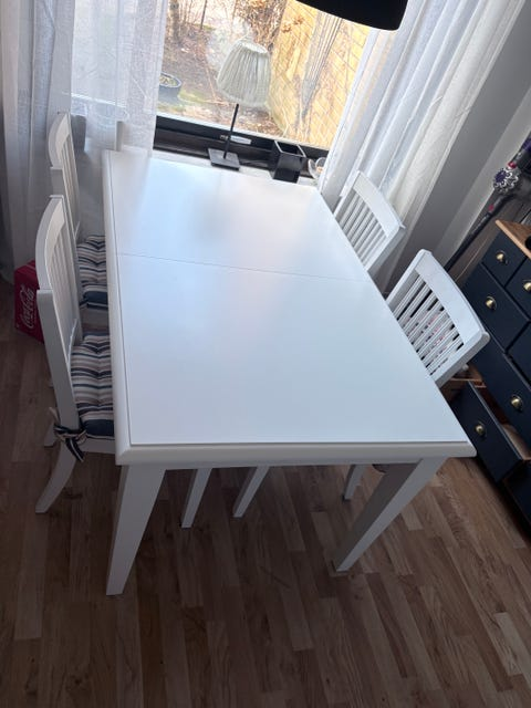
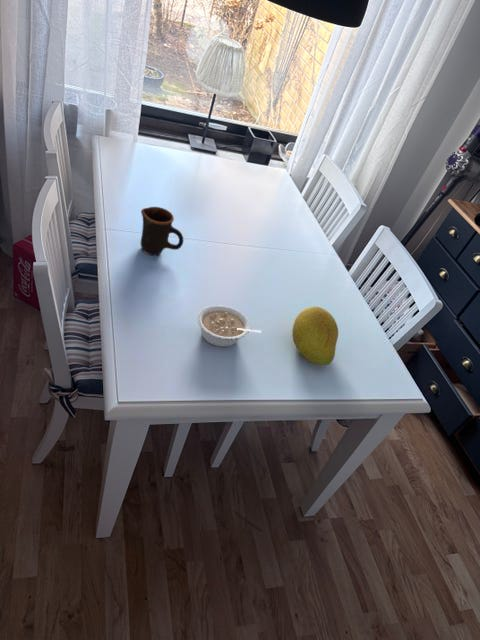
+ mug (161, 234)
+ legume (224, 326)
+ fruit (317, 335)
